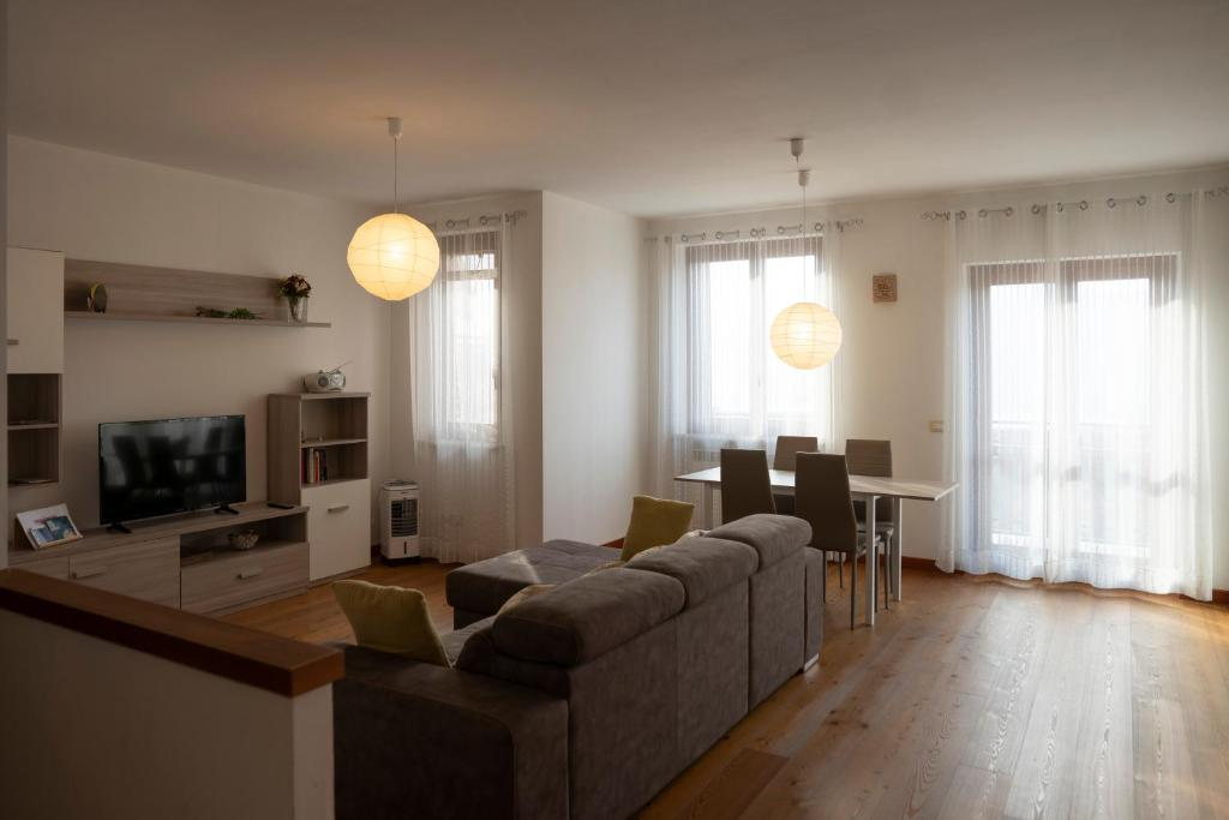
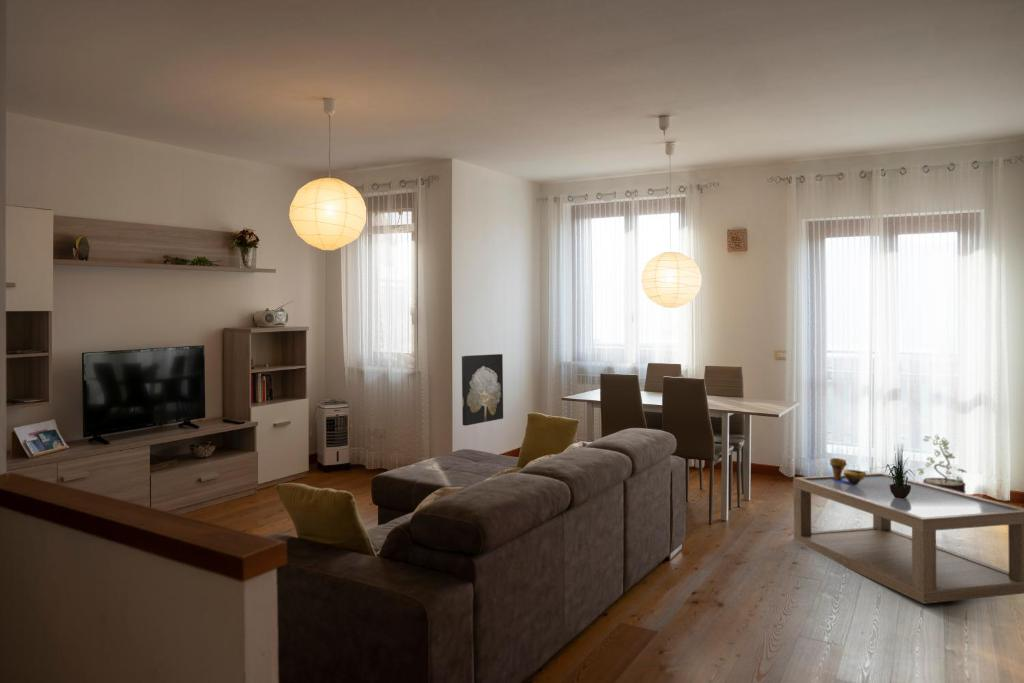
+ coffee table (899, 532)
+ decorative bowl (847, 470)
+ wall art (483, 388)
+ potted plant (898, 464)
+ decorative plant (941, 466)
